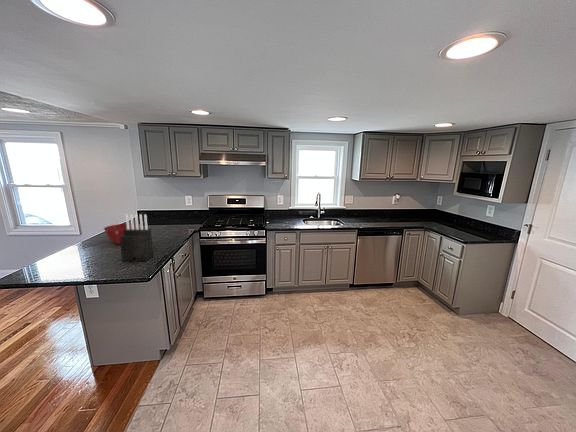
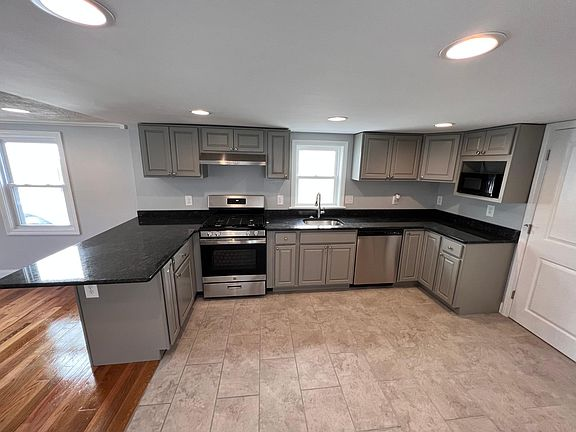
- mixing bowl (123, 234)
- knife block (135, 237)
